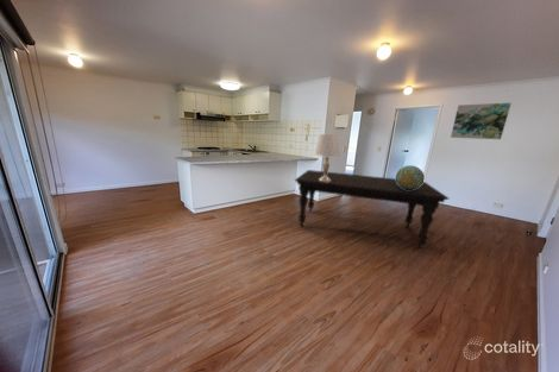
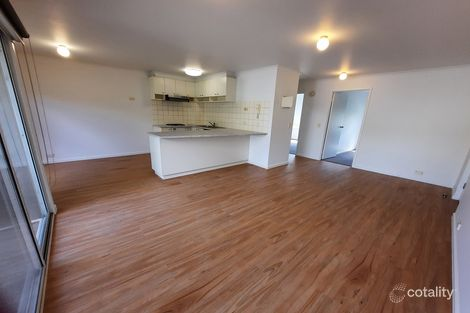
- dining table (359, 196)
- decorative globe (409, 177)
- wall art (478, 121)
- lamp (327, 157)
